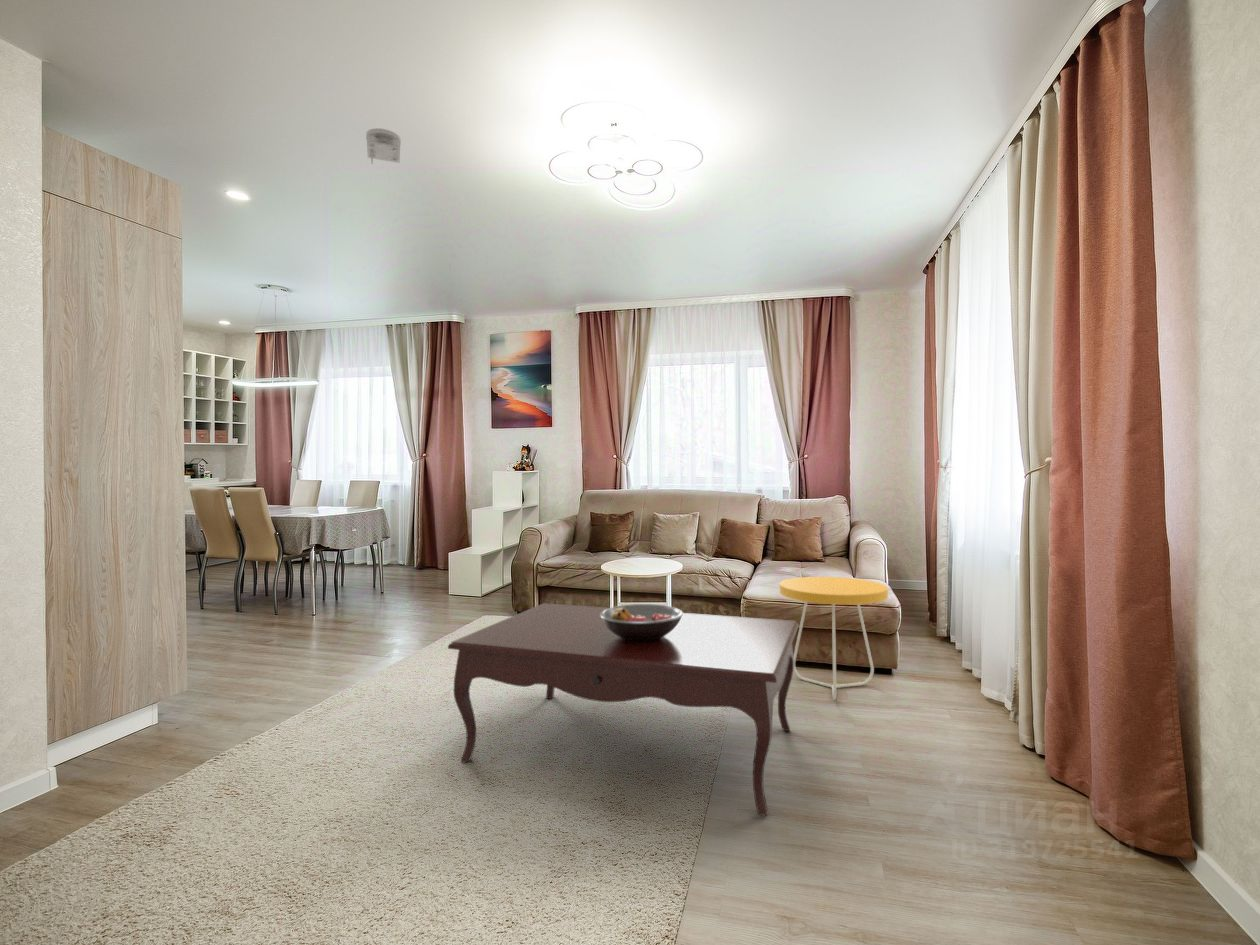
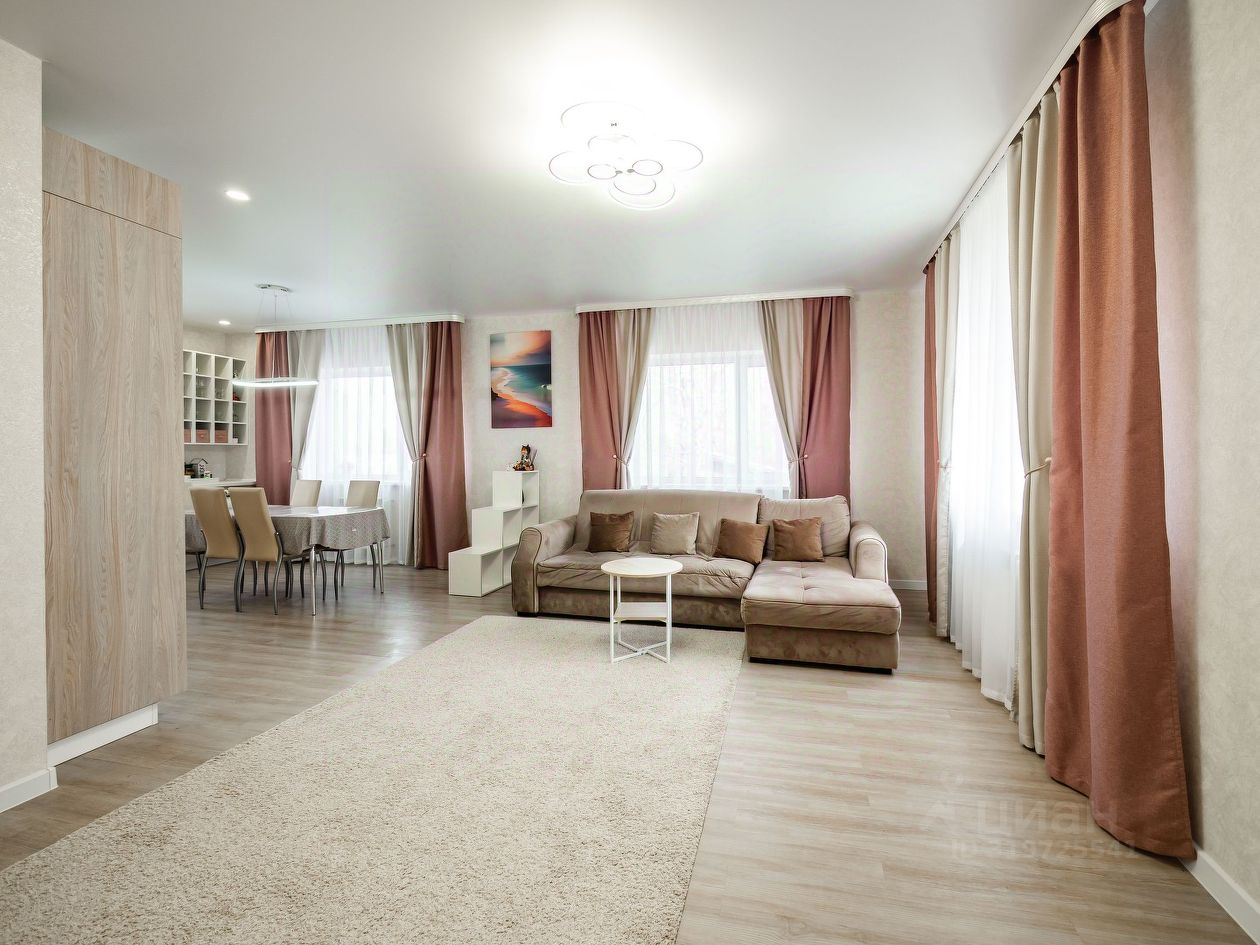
- fruit bowl (641, 620)
- side table (832, 636)
- smoke detector (383, 150)
- coffee table (633, 687)
